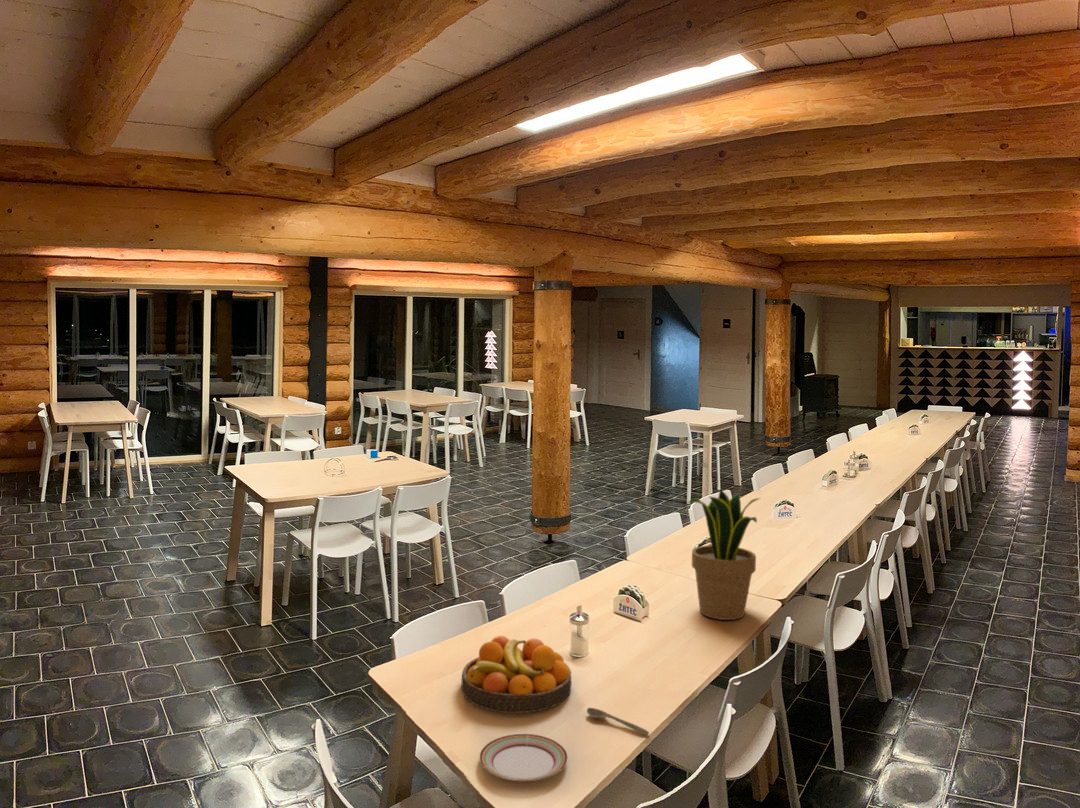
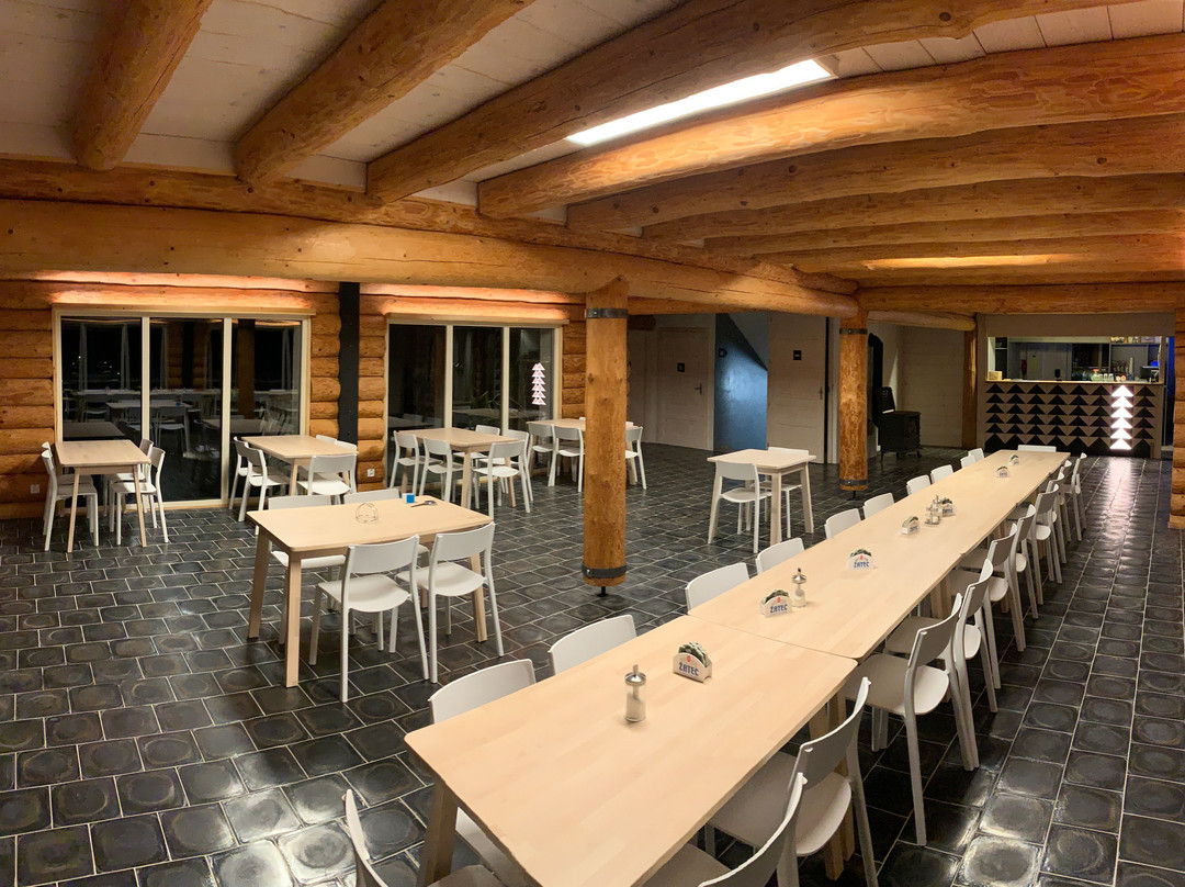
- spoon (617, 720)
- potted plant (725, 552)
- plate (523, 759)
- fruit bowl (516, 664)
